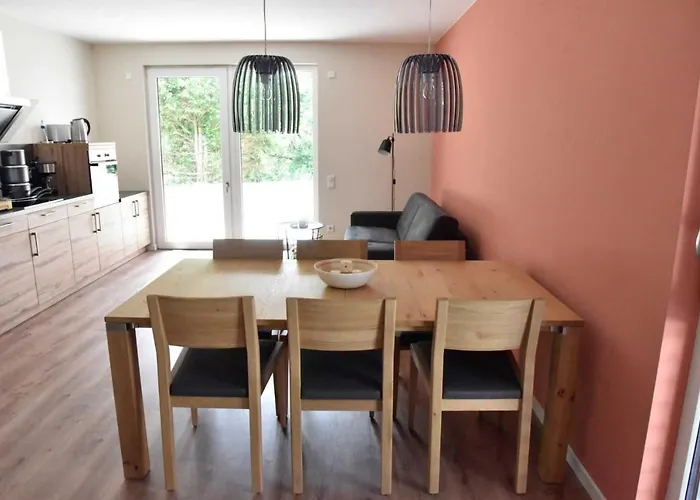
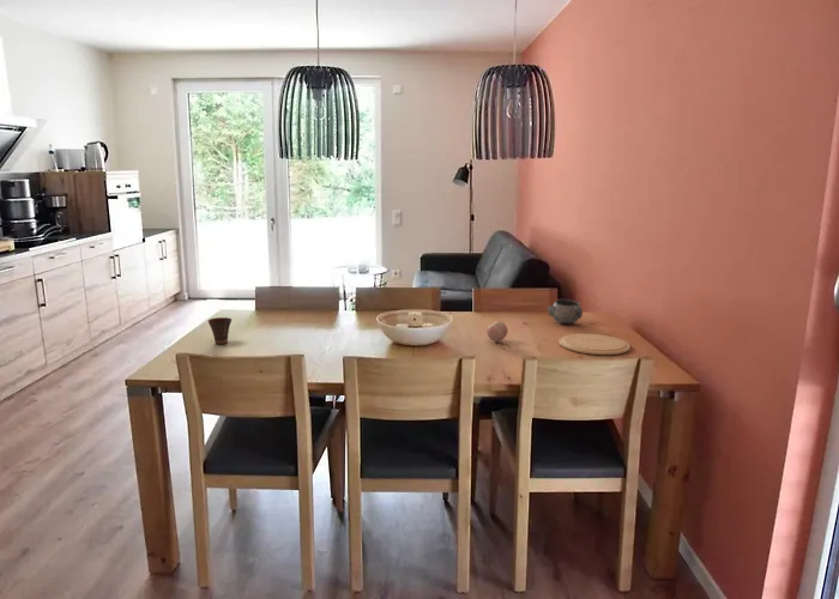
+ decorative bowl (565, 311)
+ cup (219, 331)
+ plate (593, 343)
+ apple (496, 331)
